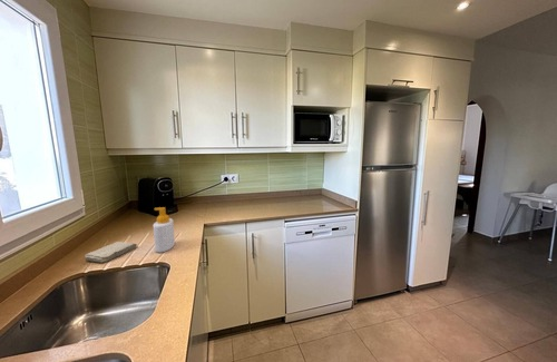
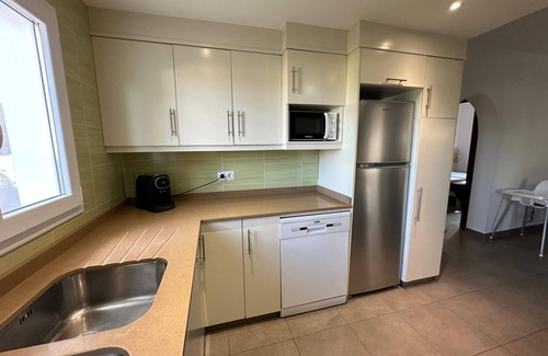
- washcloth (111, 251)
- soap bottle (164, 227)
